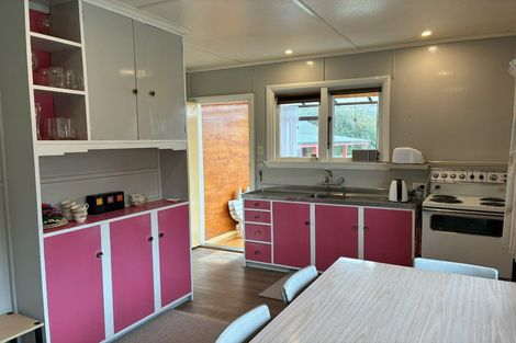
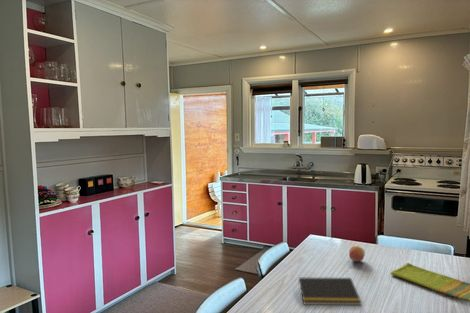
+ fruit (356, 253)
+ notepad (328, 290)
+ dish towel (436, 280)
